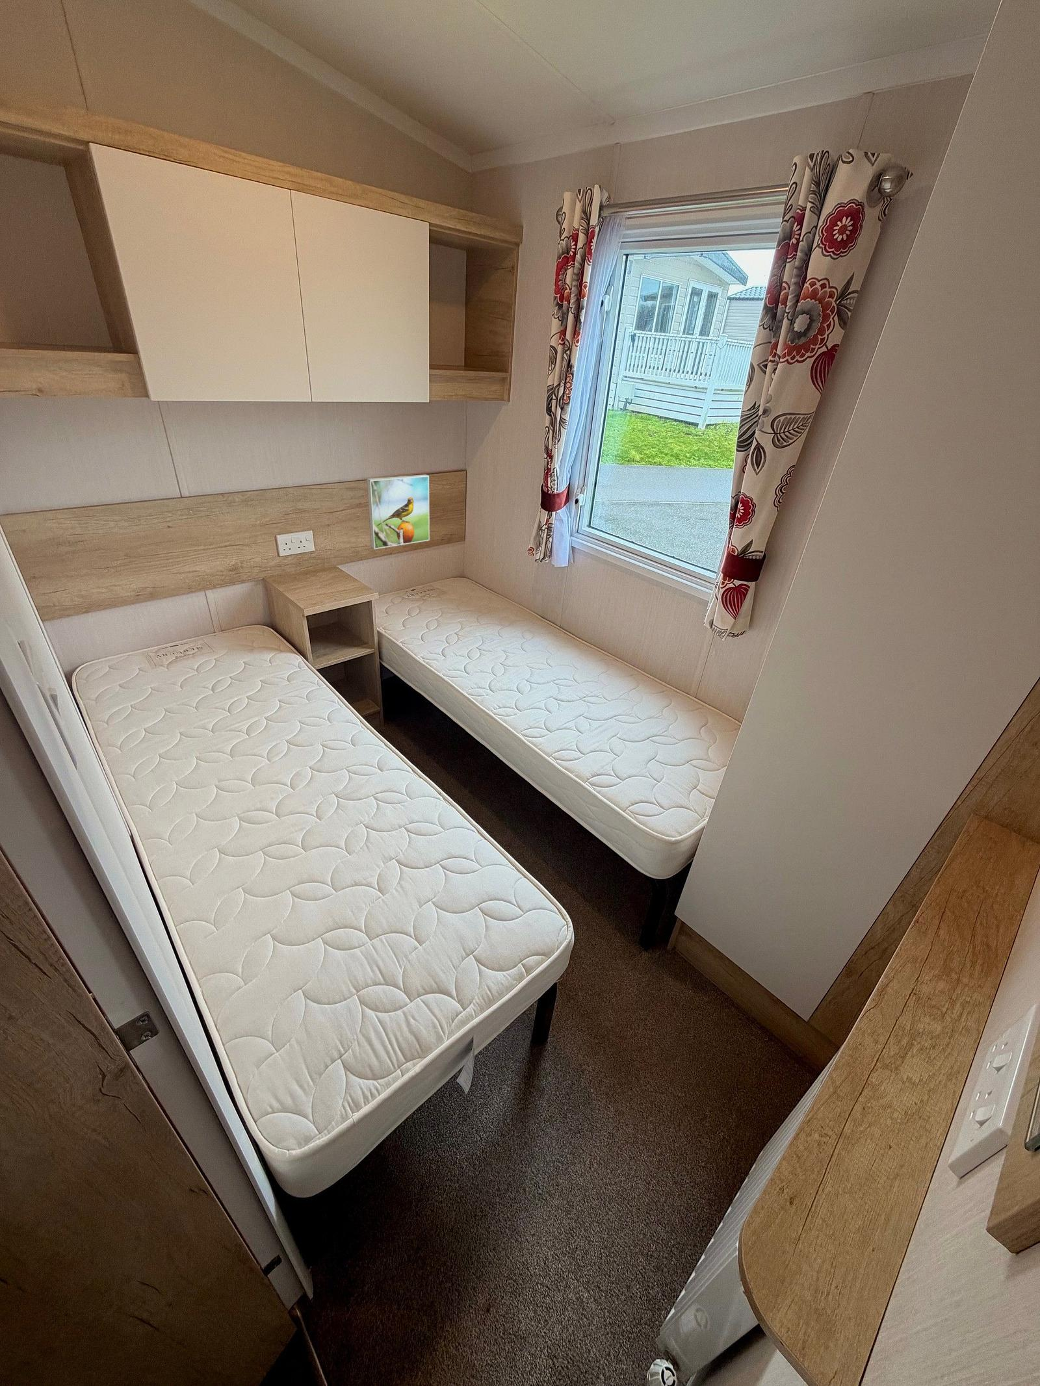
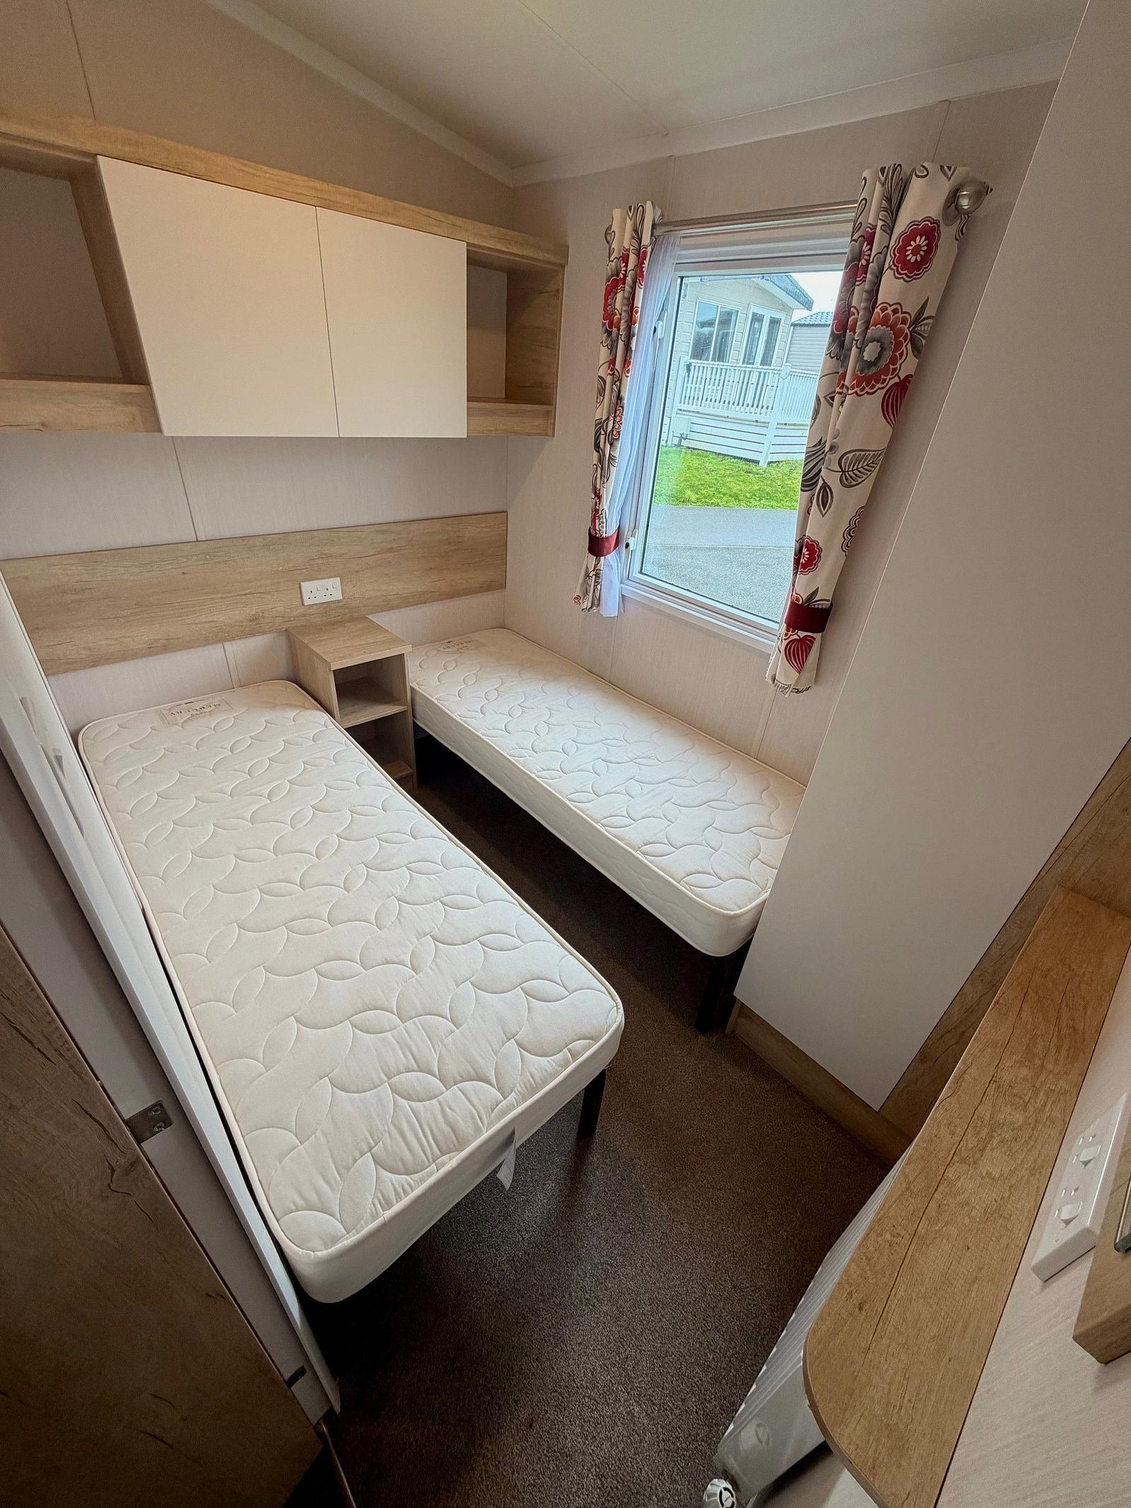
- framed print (400, 511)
